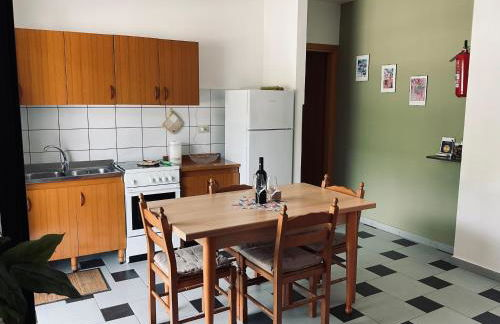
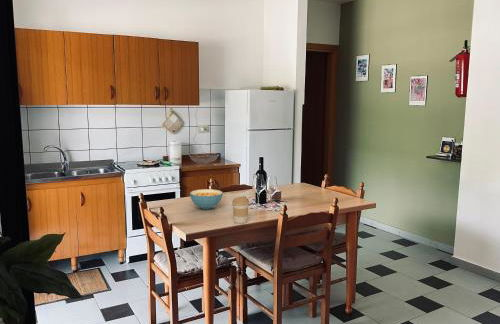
+ cereal bowl (206, 200)
+ coffee cup (240, 209)
